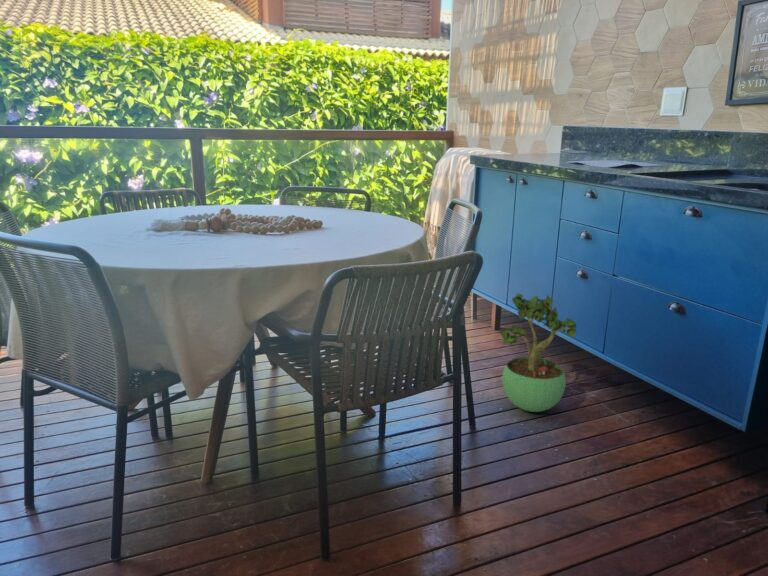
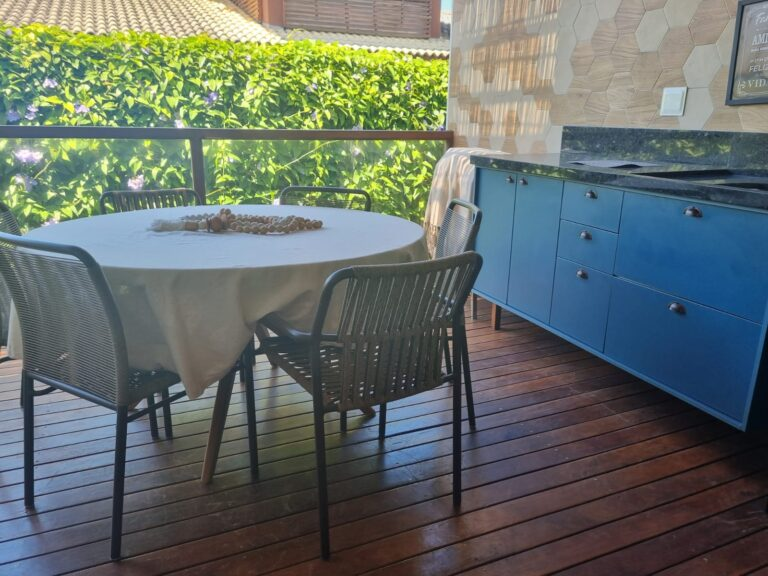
- potted plant (539, 352)
